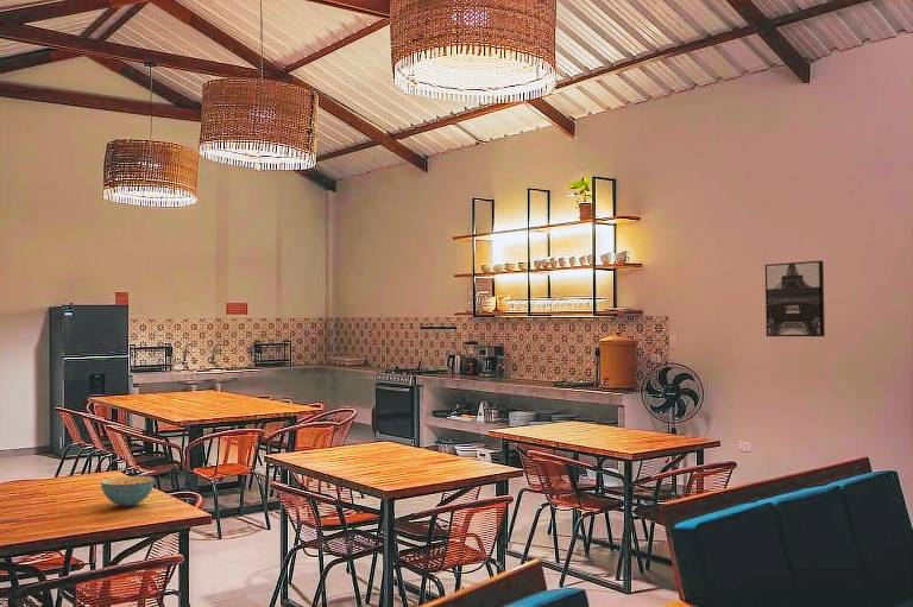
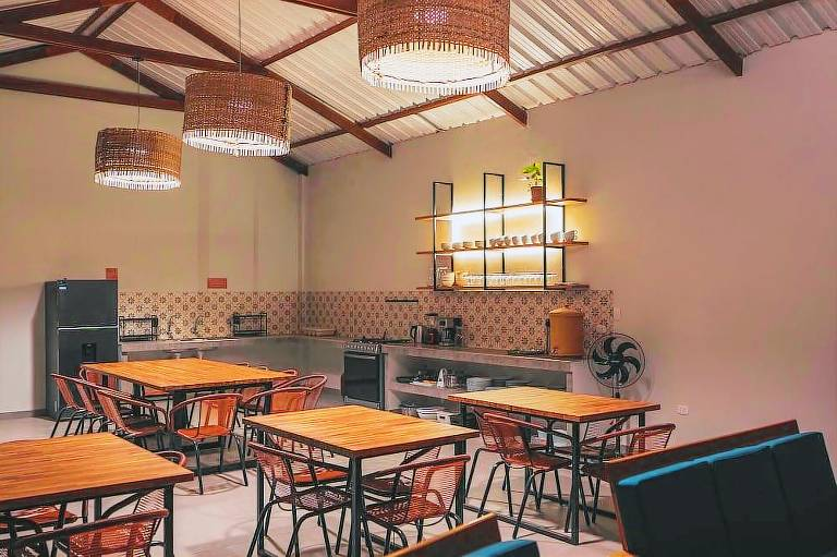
- wall art (793, 299)
- cereal bowl (127, 492)
